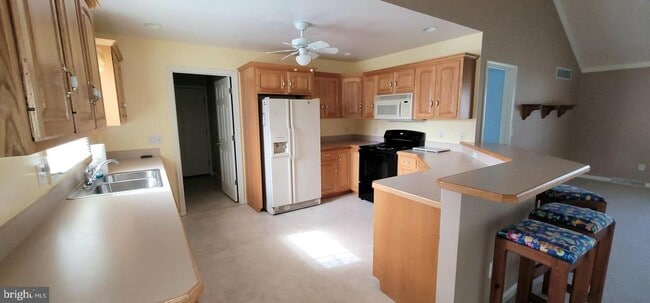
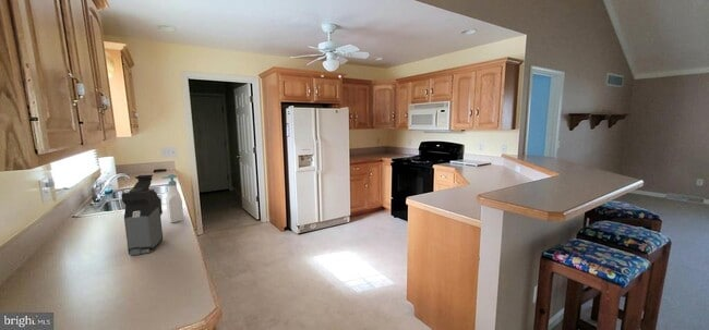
+ soap bottle (171, 197)
+ coffee maker (144, 212)
